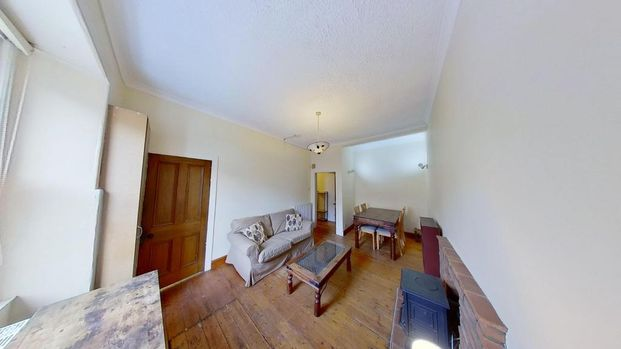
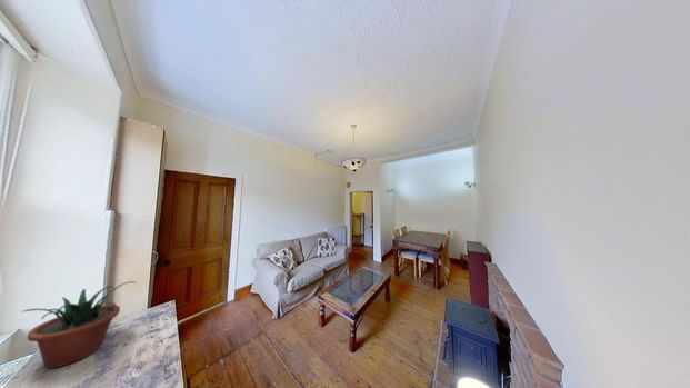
+ potted plant (86, 322)
